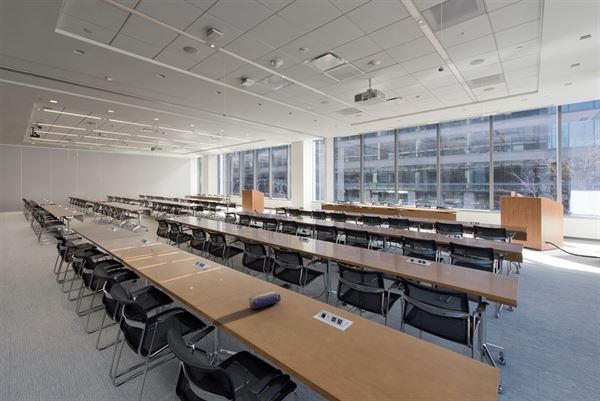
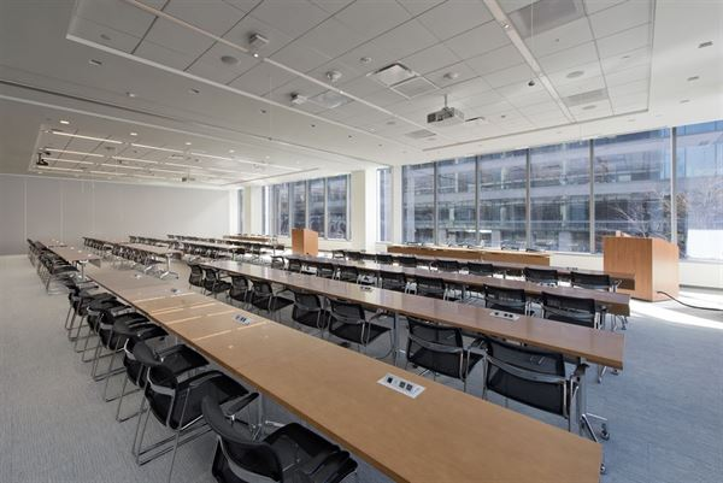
- pencil case (265, 299)
